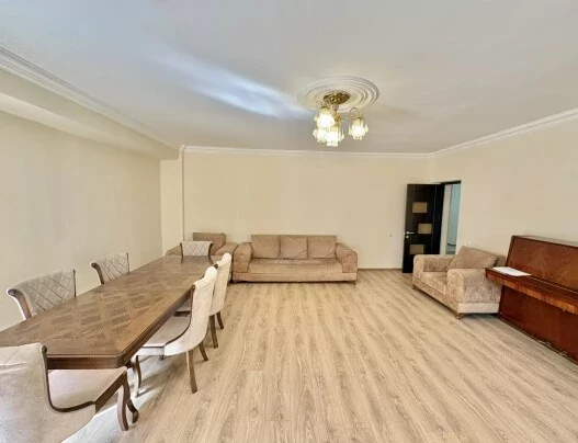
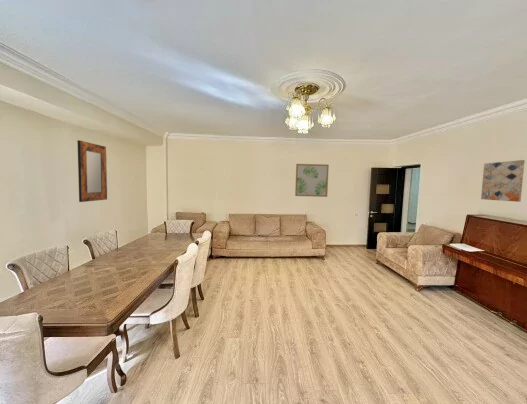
+ wall art (501, 181)
+ home mirror (93, 172)
+ wall art (311, 180)
